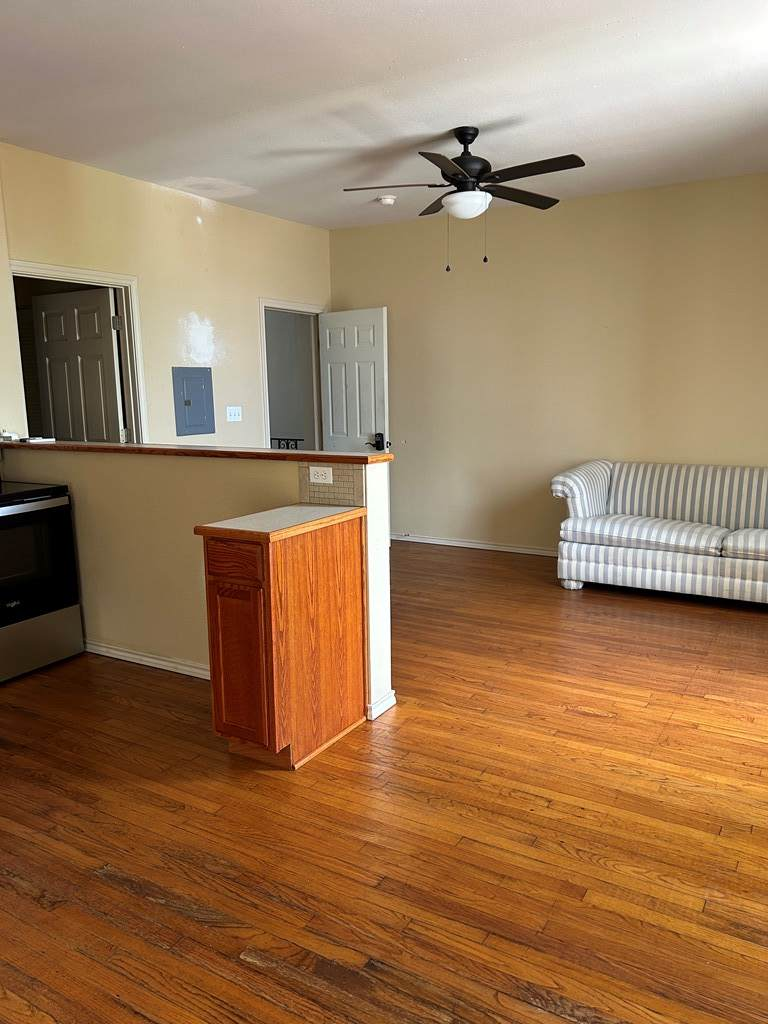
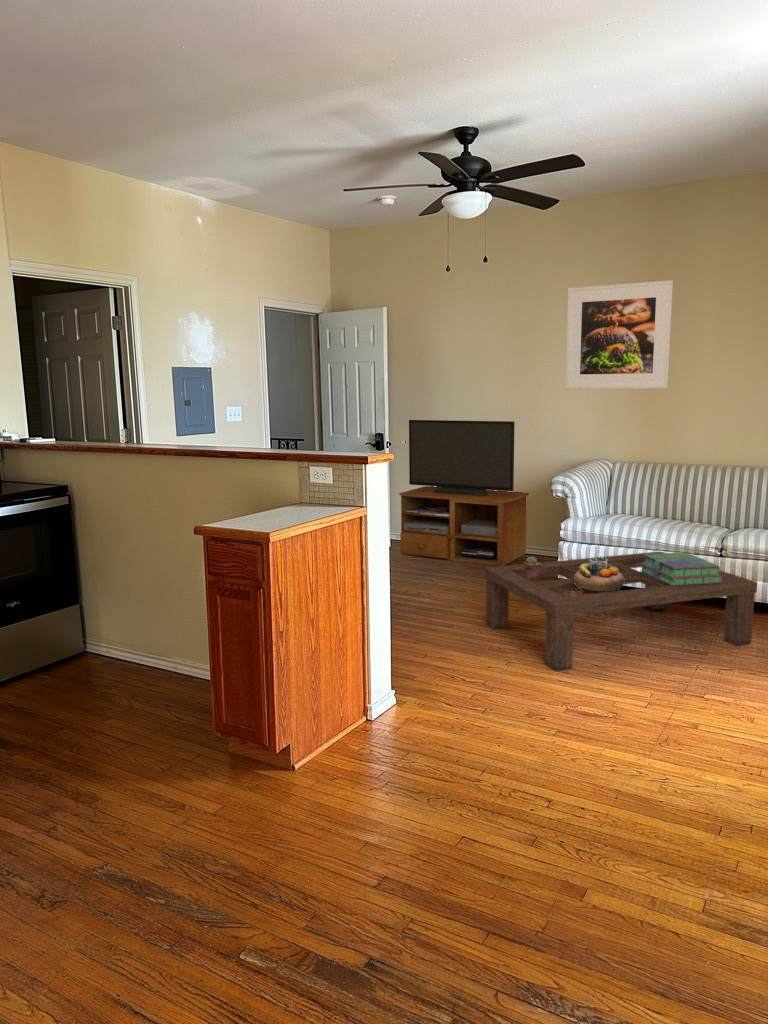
+ potted succulent (532, 566)
+ decorative bowl (599, 570)
+ coffee table (613, 604)
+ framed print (617, 337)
+ tv stand (461, 488)
+ stack of books (680, 567)
